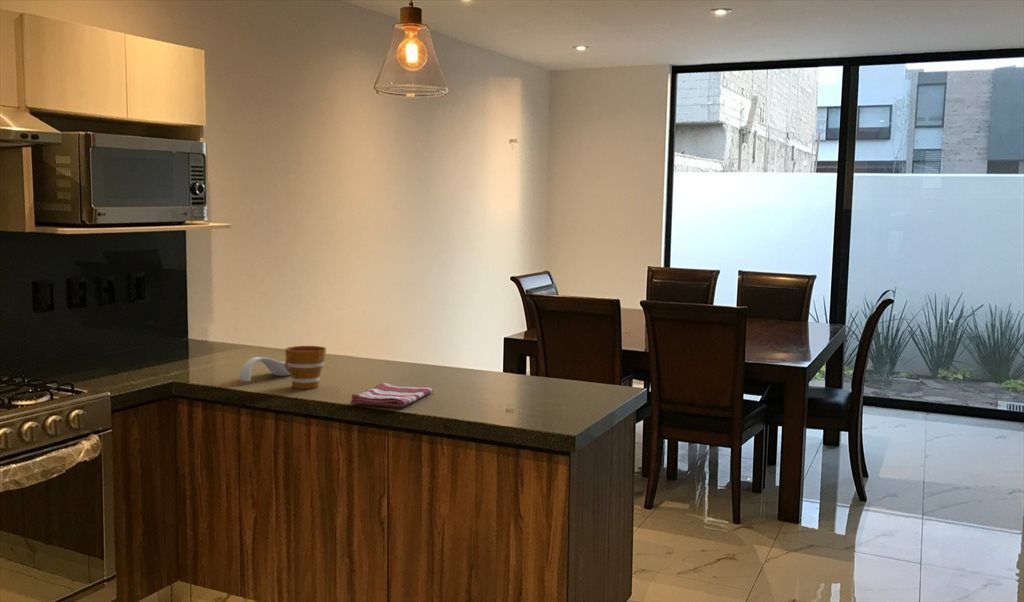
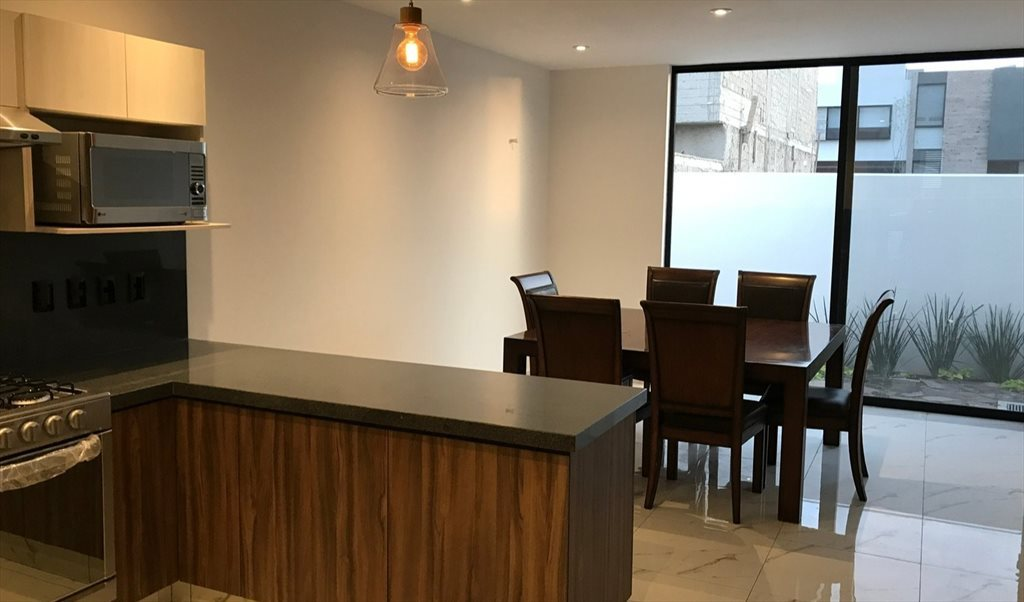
- dish towel (393, 394)
- cup (303, 368)
- spoon rest (271, 366)
